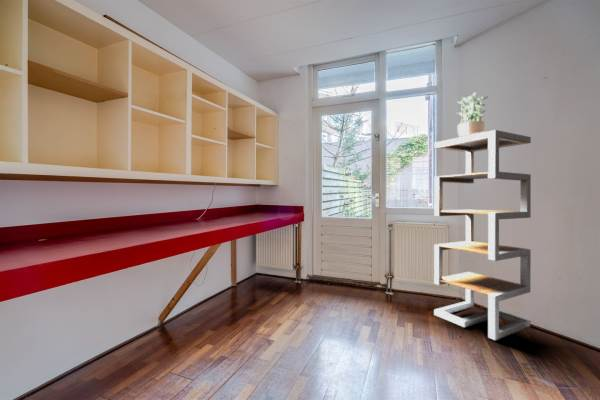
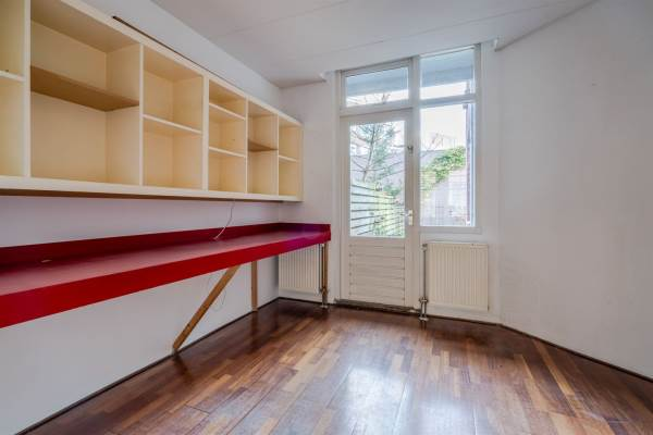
- potted plant (472, 115)
- shelving unit (473, 230)
